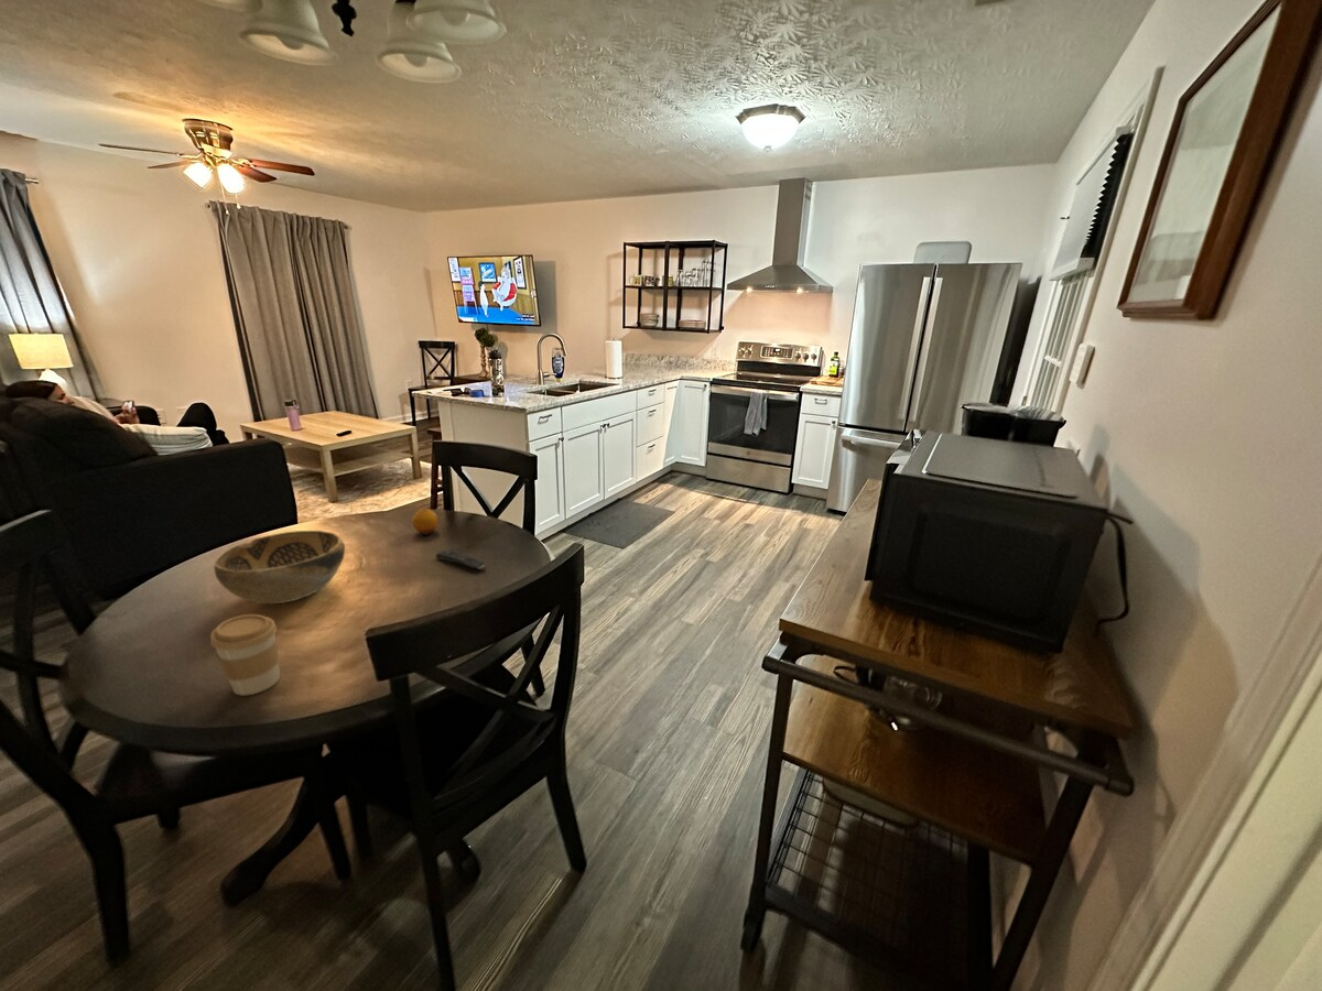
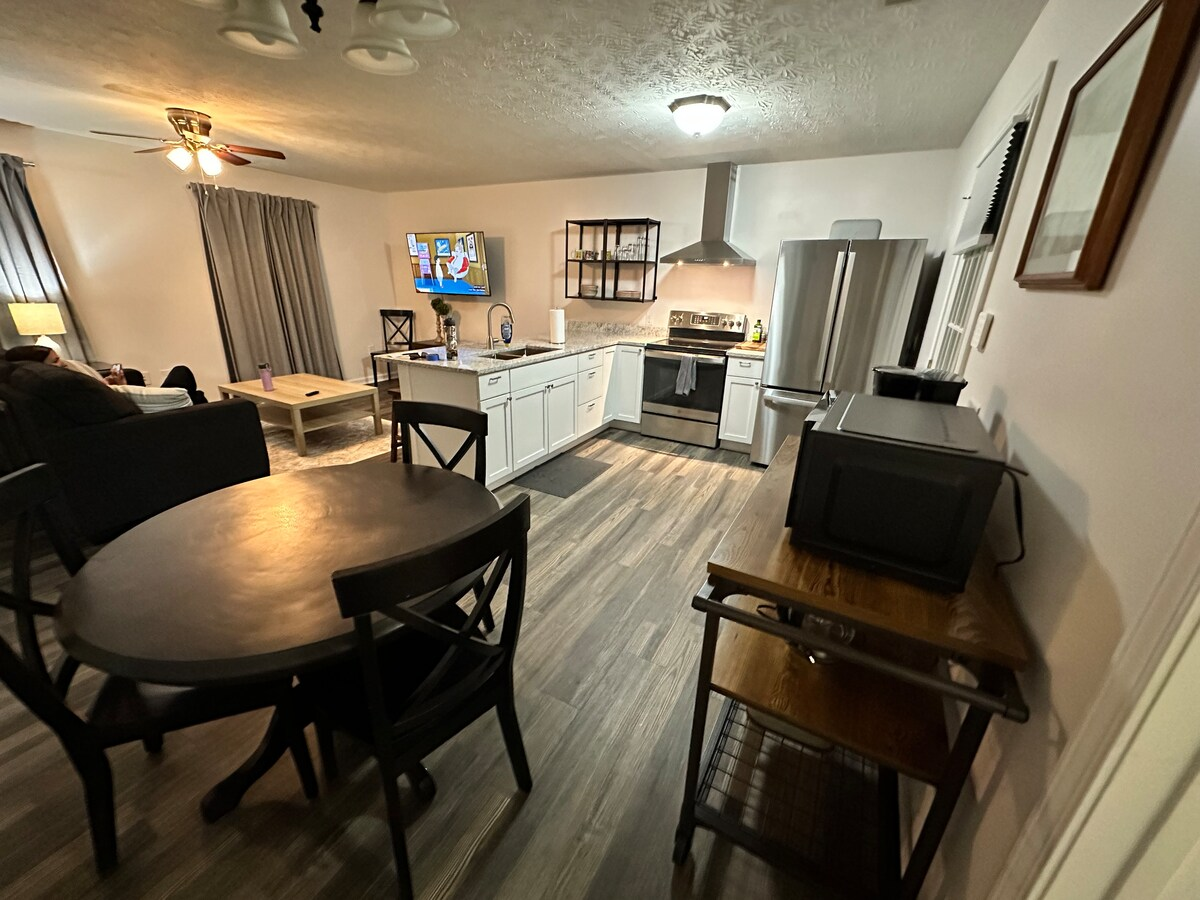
- remote control (462, 559)
- decorative bowl (286, 571)
- fruit (425, 521)
- coffee cup (249, 653)
